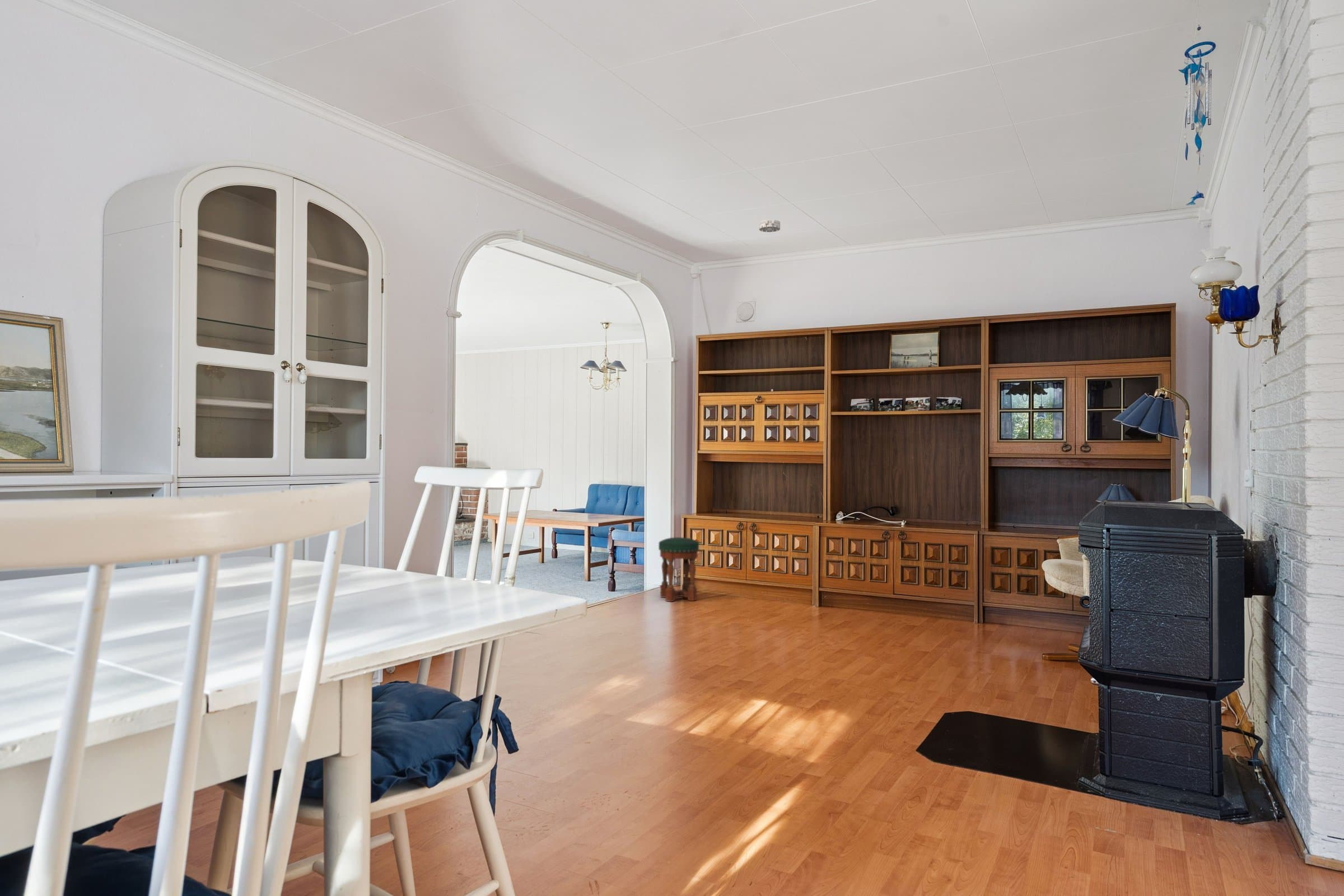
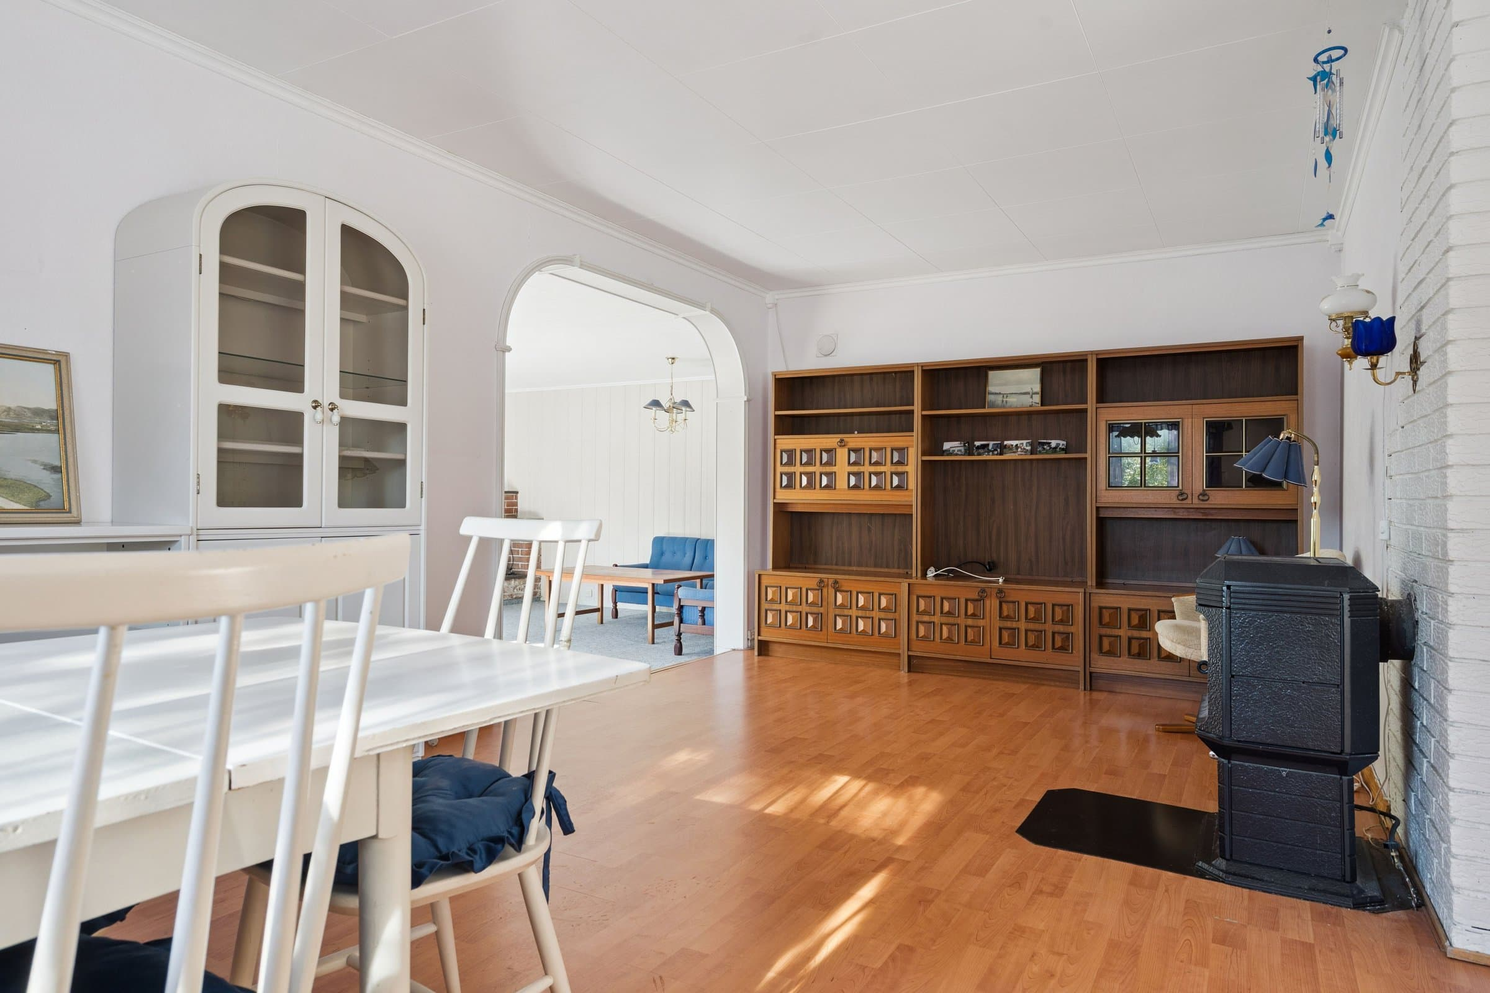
- smoke detector (769, 225)
- stool (683, 568)
